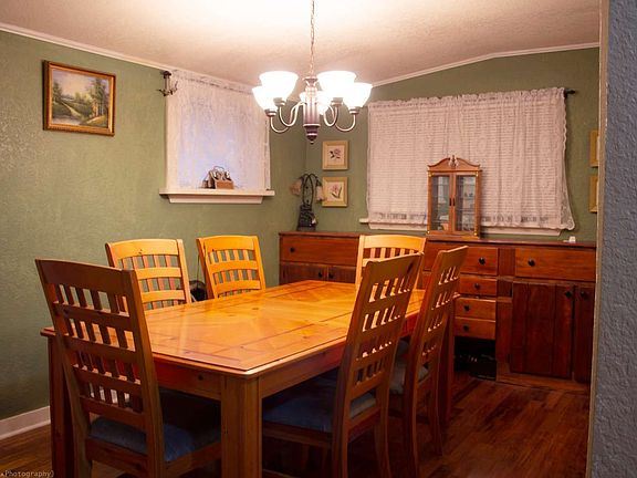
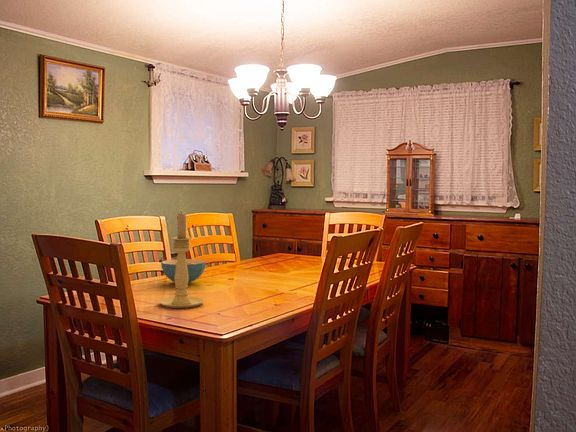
+ candle holder (181, 257)
+ cereal bowl (188, 272)
